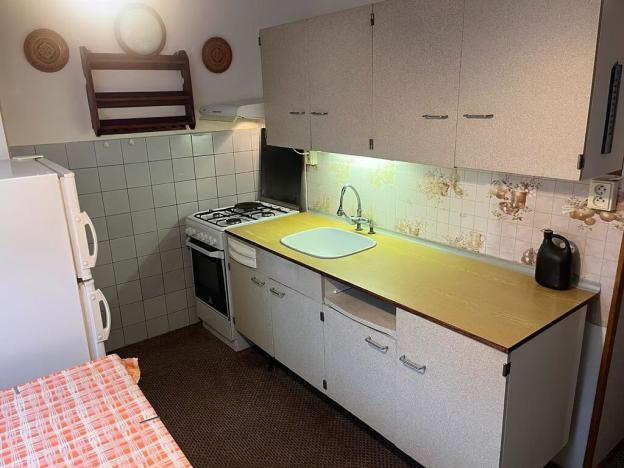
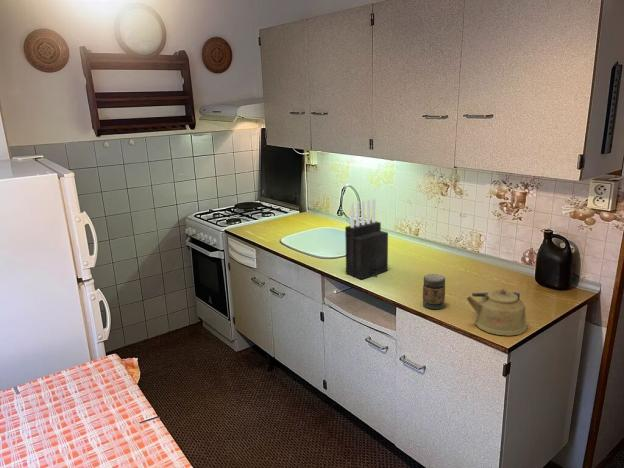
+ jar (434, 291)
+ kettle (495, 306)
+ knife block (368, 237)
